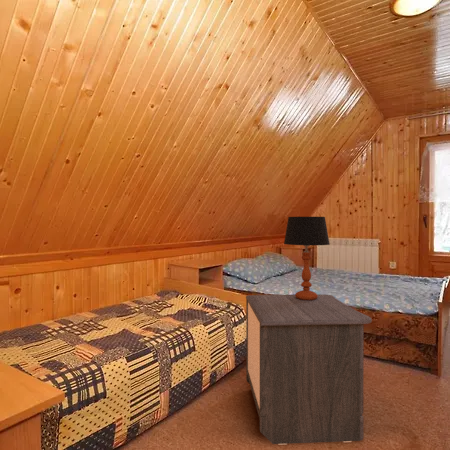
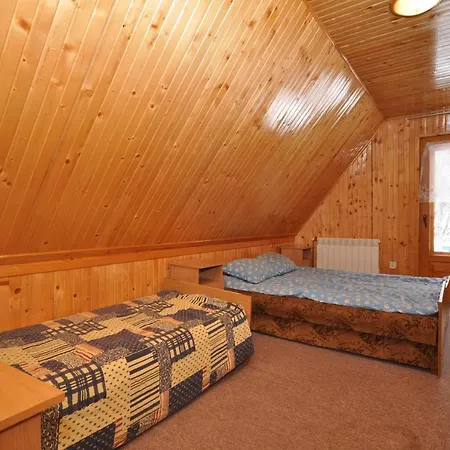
- table lamp (306, 257)
- nightstand (301, 358)
